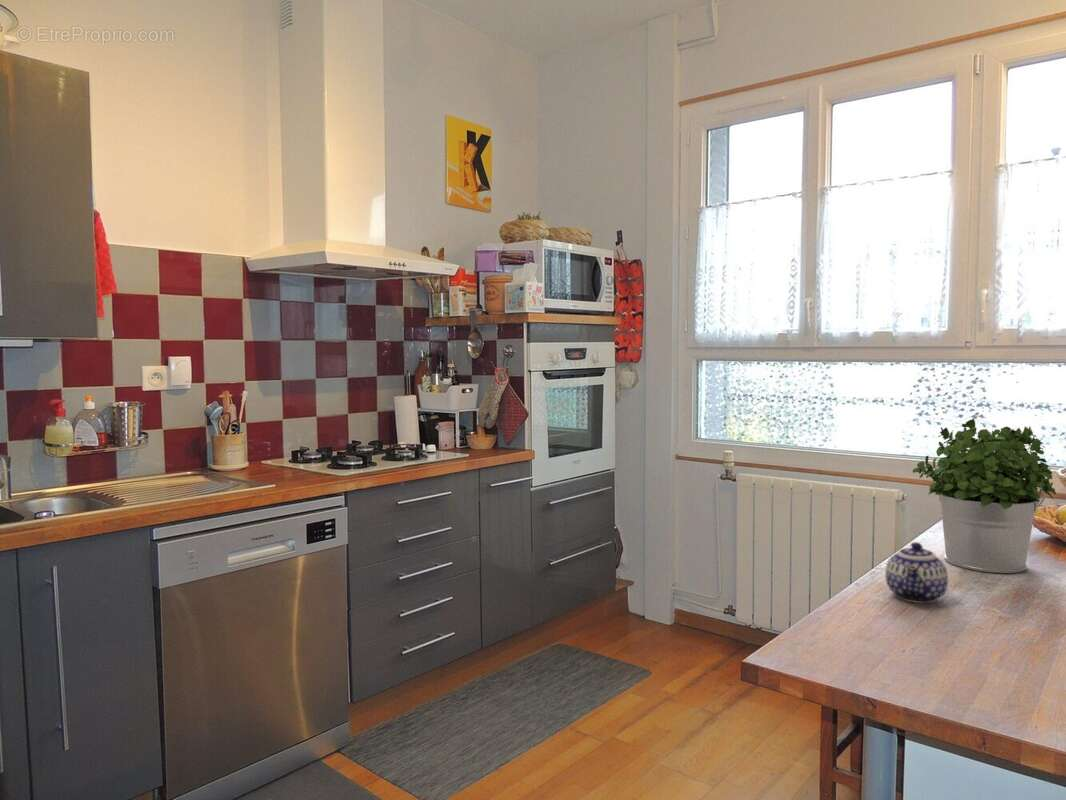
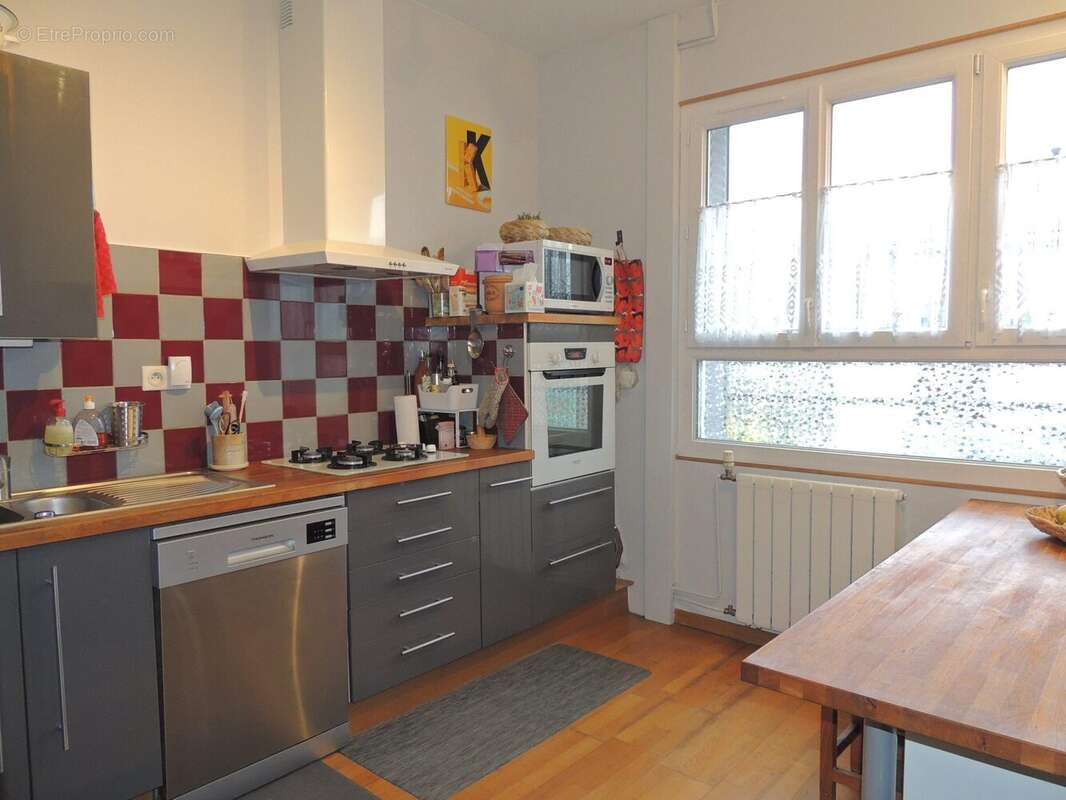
- teapot (916, 570)
- potted plant (982, 491)
